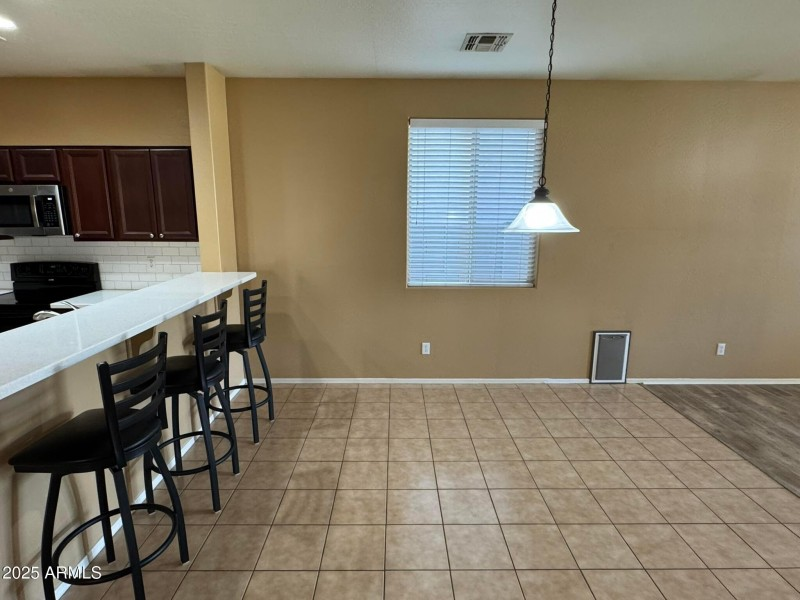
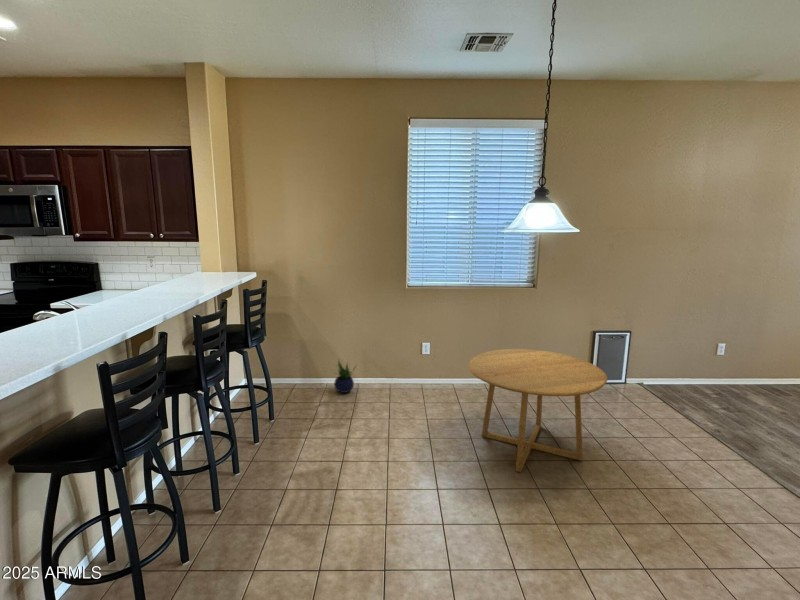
+ potted plant (345, 375)
+ round table (537, 407)
